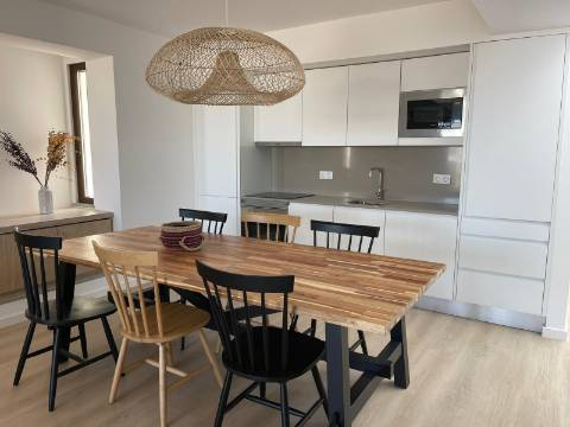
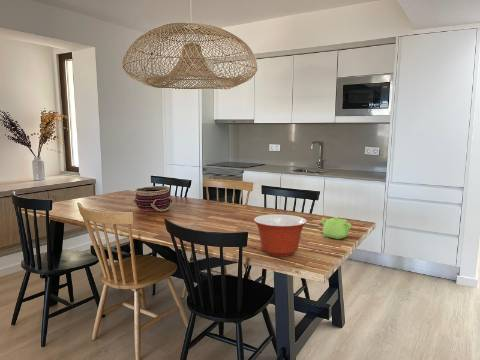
+ teapot (337, 226)
+ mixing bowl (279, 236)
